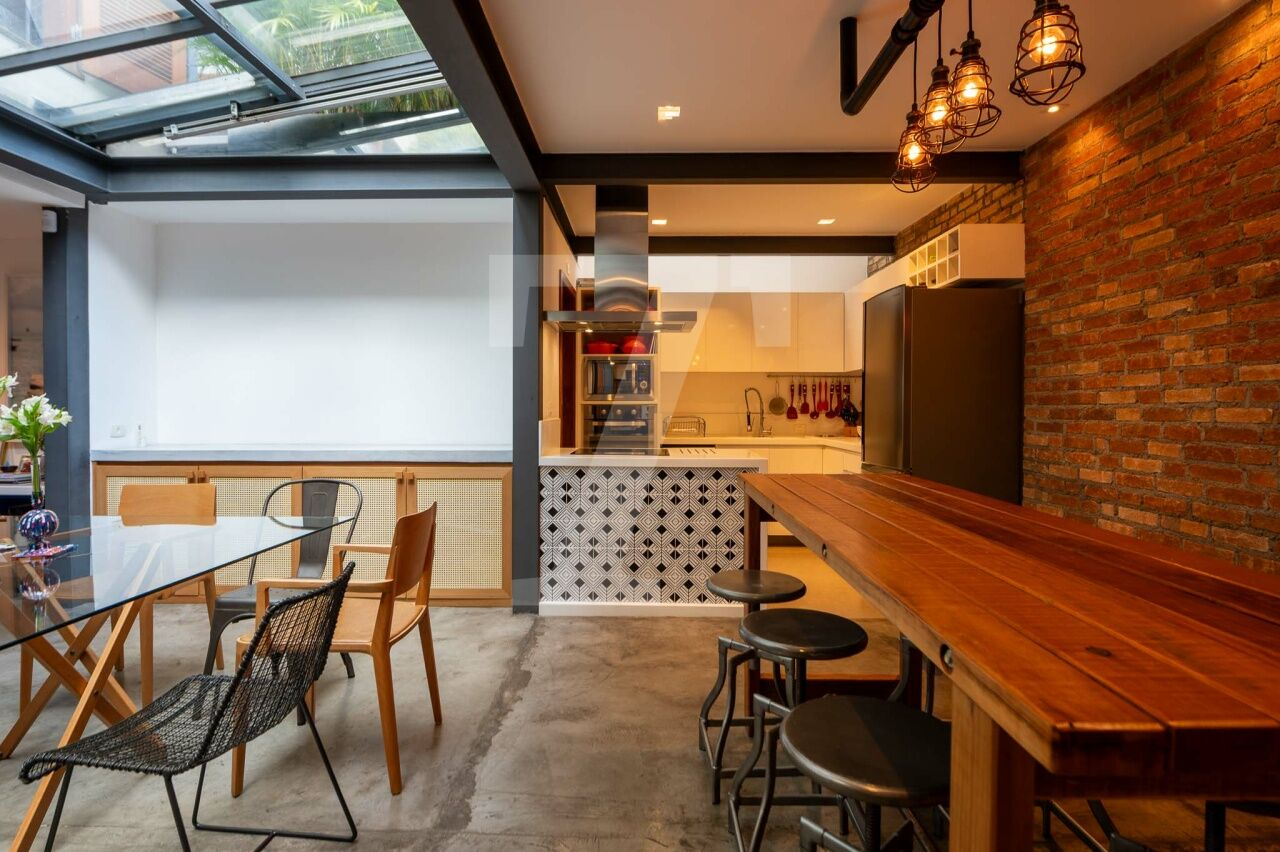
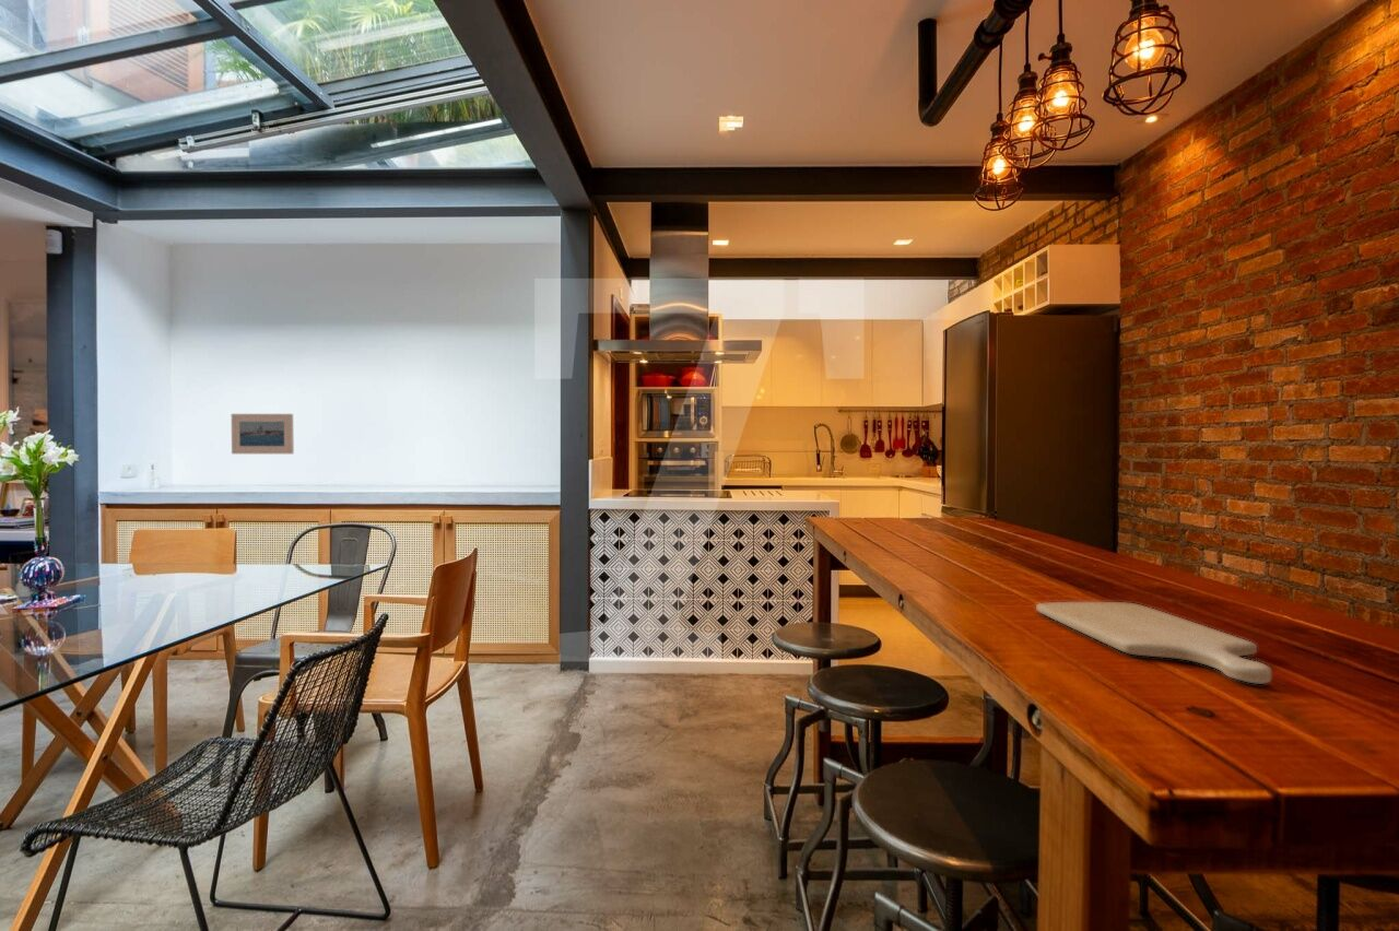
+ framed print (262, 434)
+ chopping board (1156, 635)
